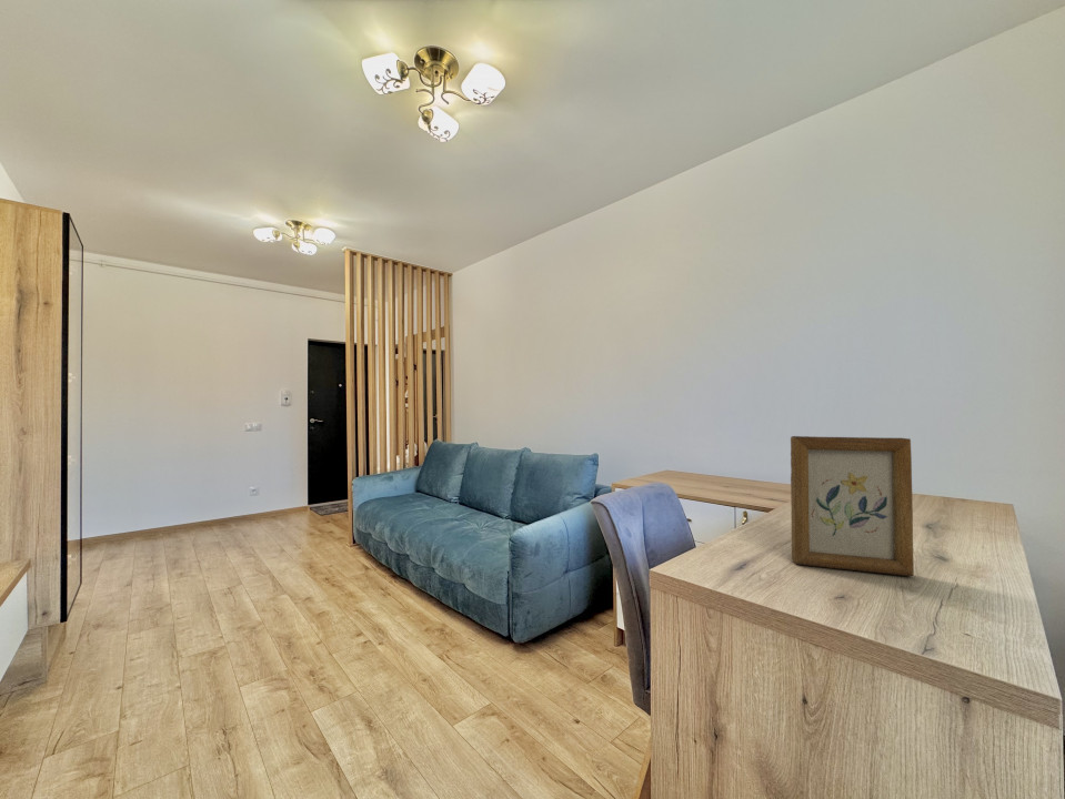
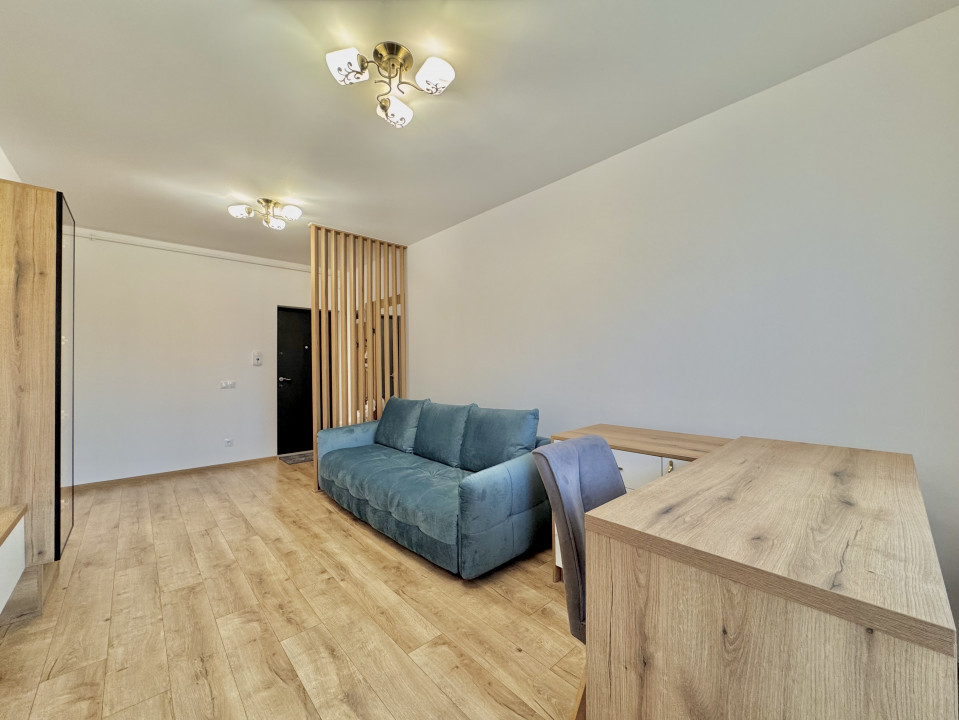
- picture frame (848, 503)
